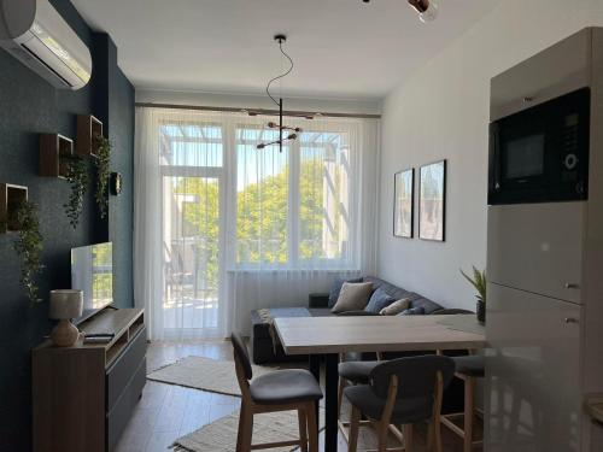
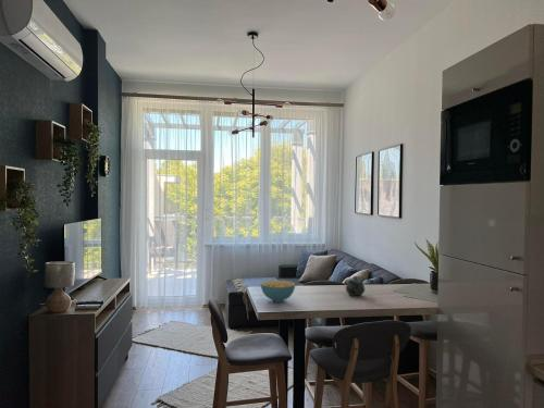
+ cereal bowl (277, 292)
+ chinaware (355, 285)
